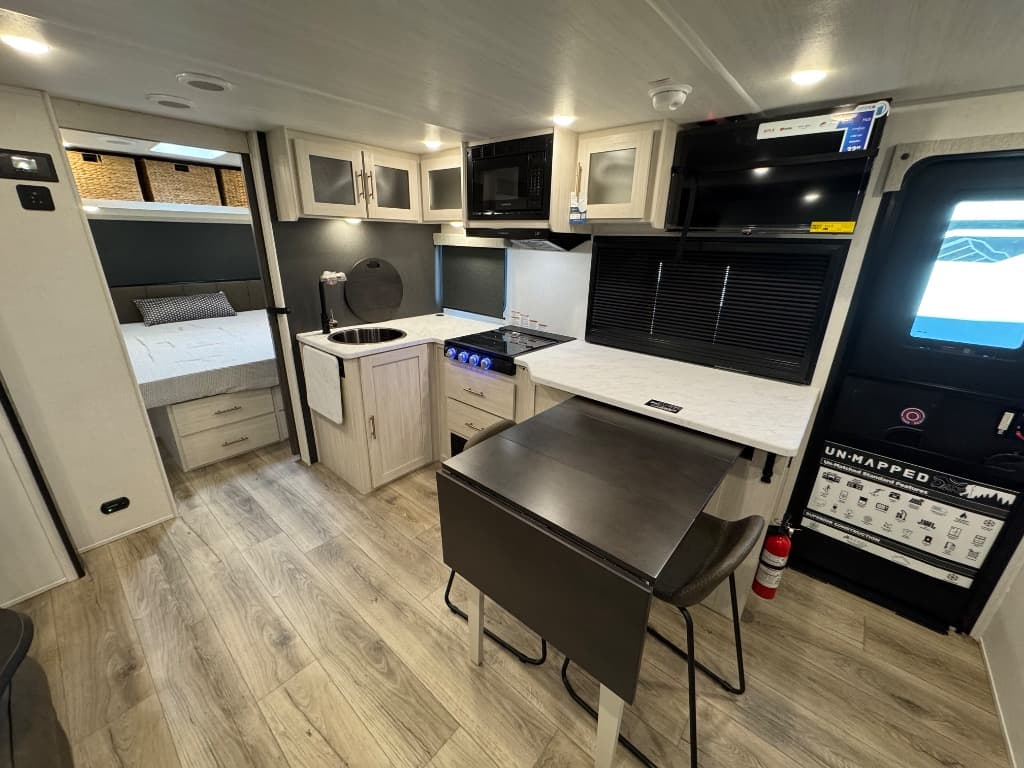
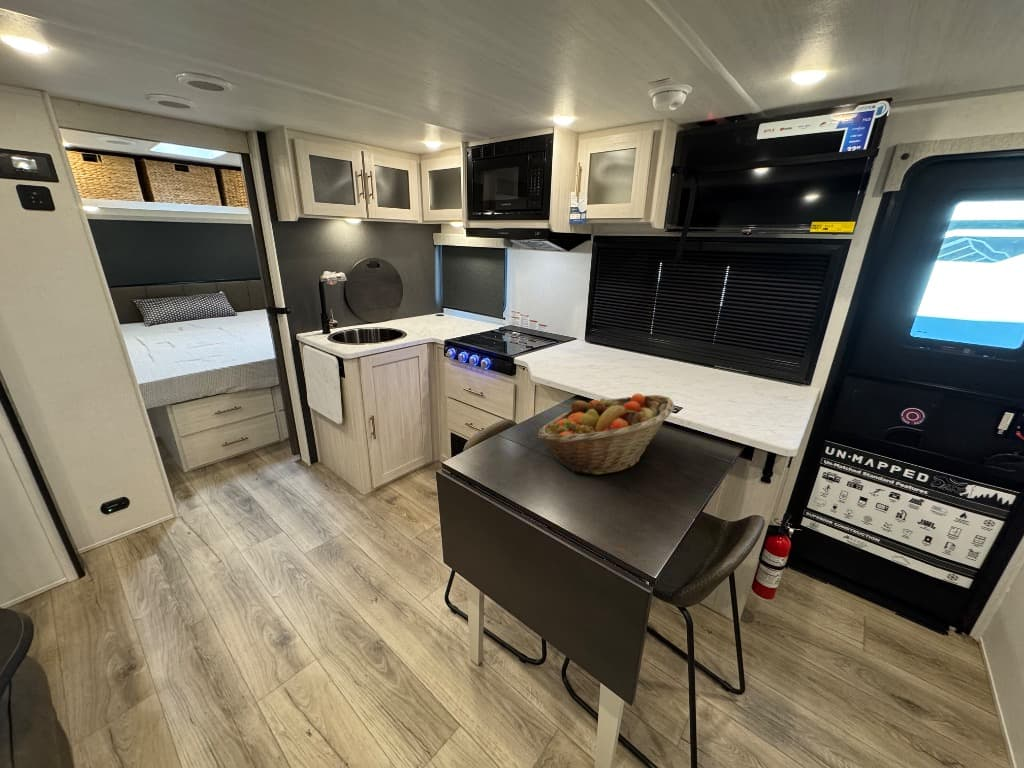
+ fruit basket (605, 426)
